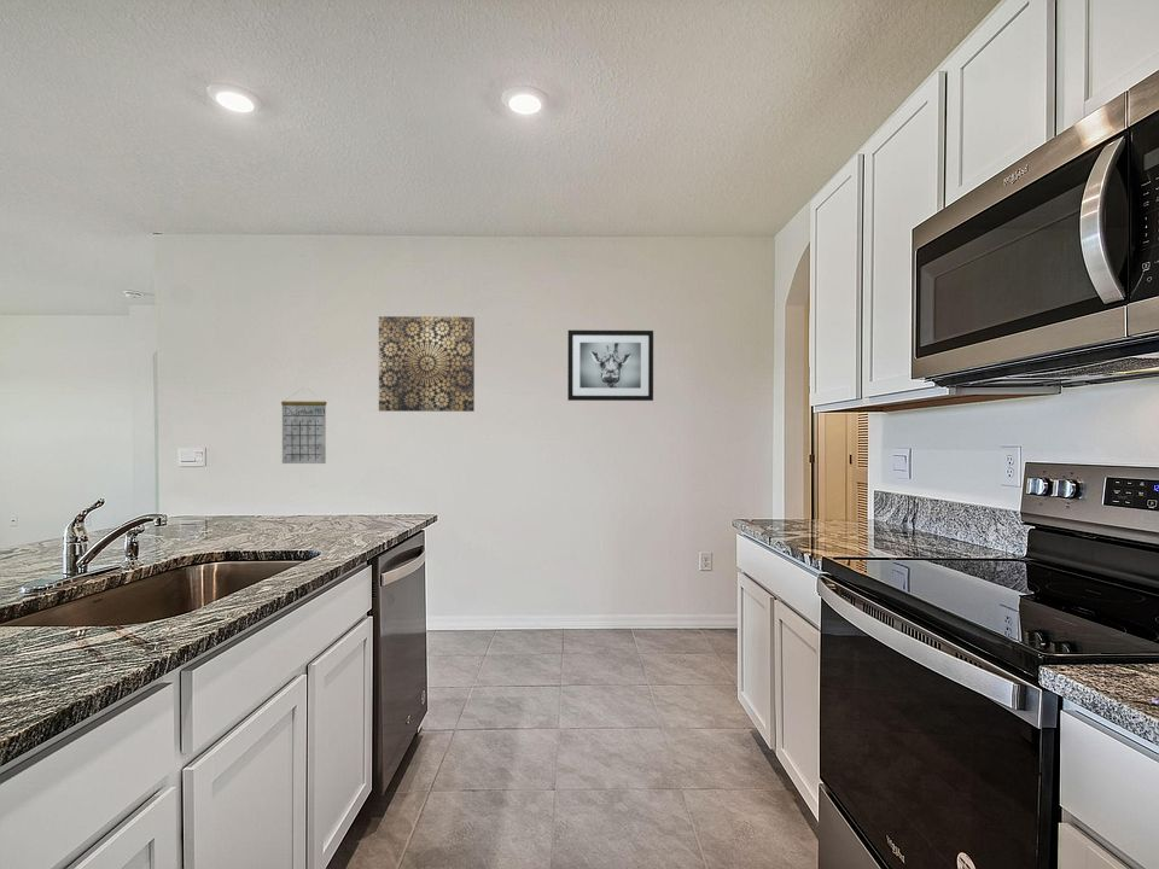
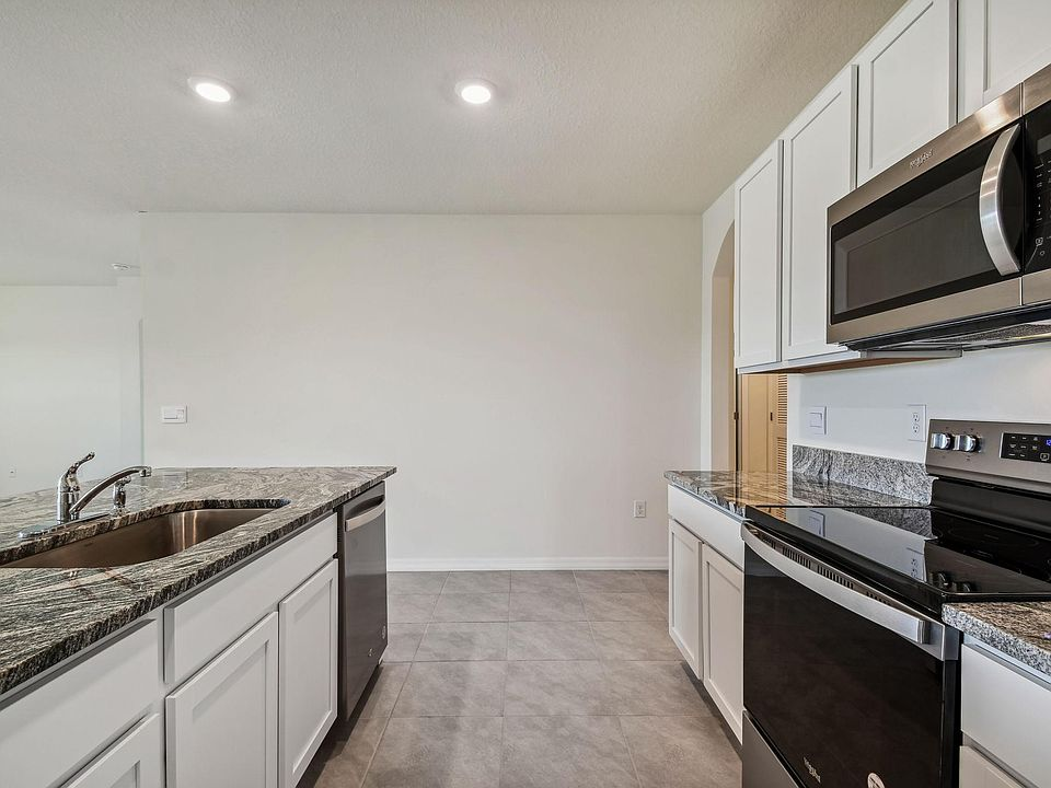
- calendar (303, 425)
- wall art (610, 364)
- wall art (426, 363)
